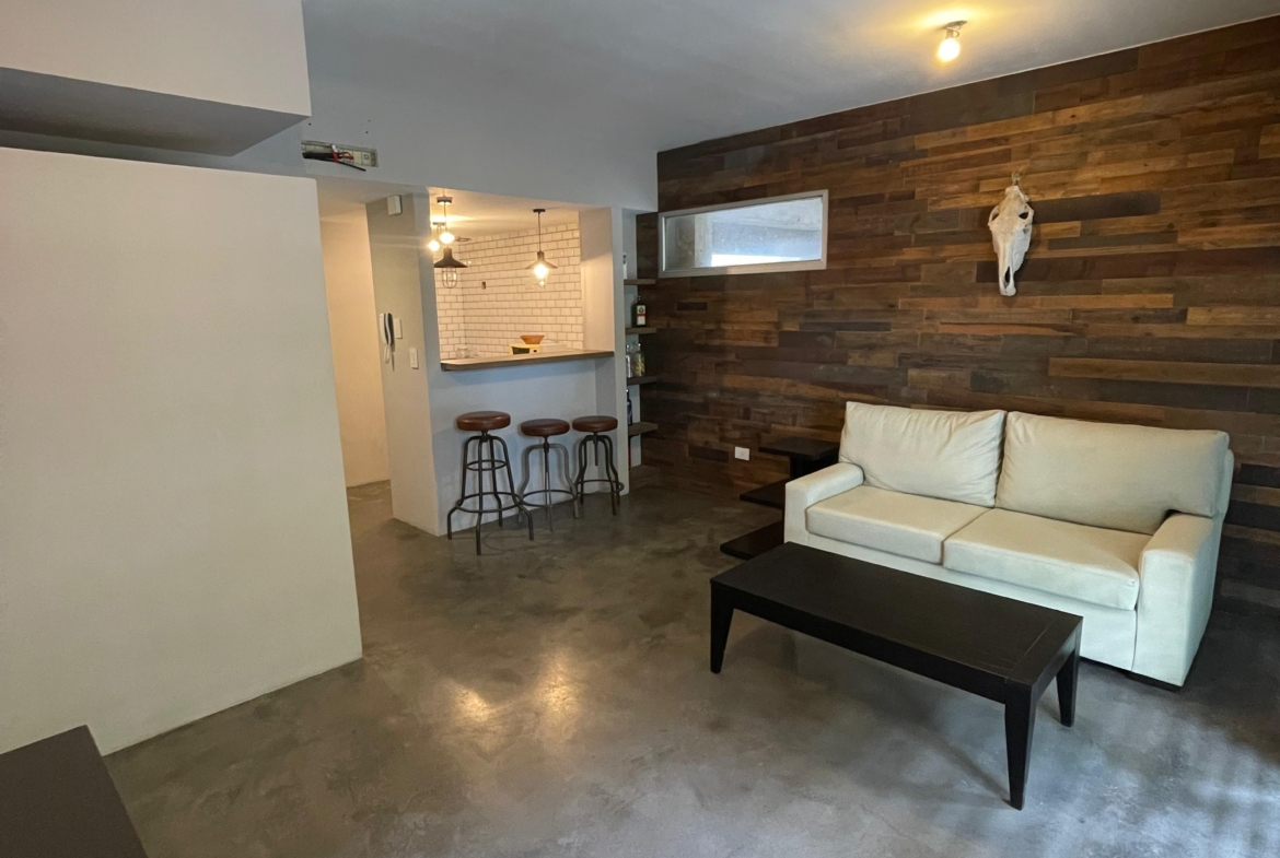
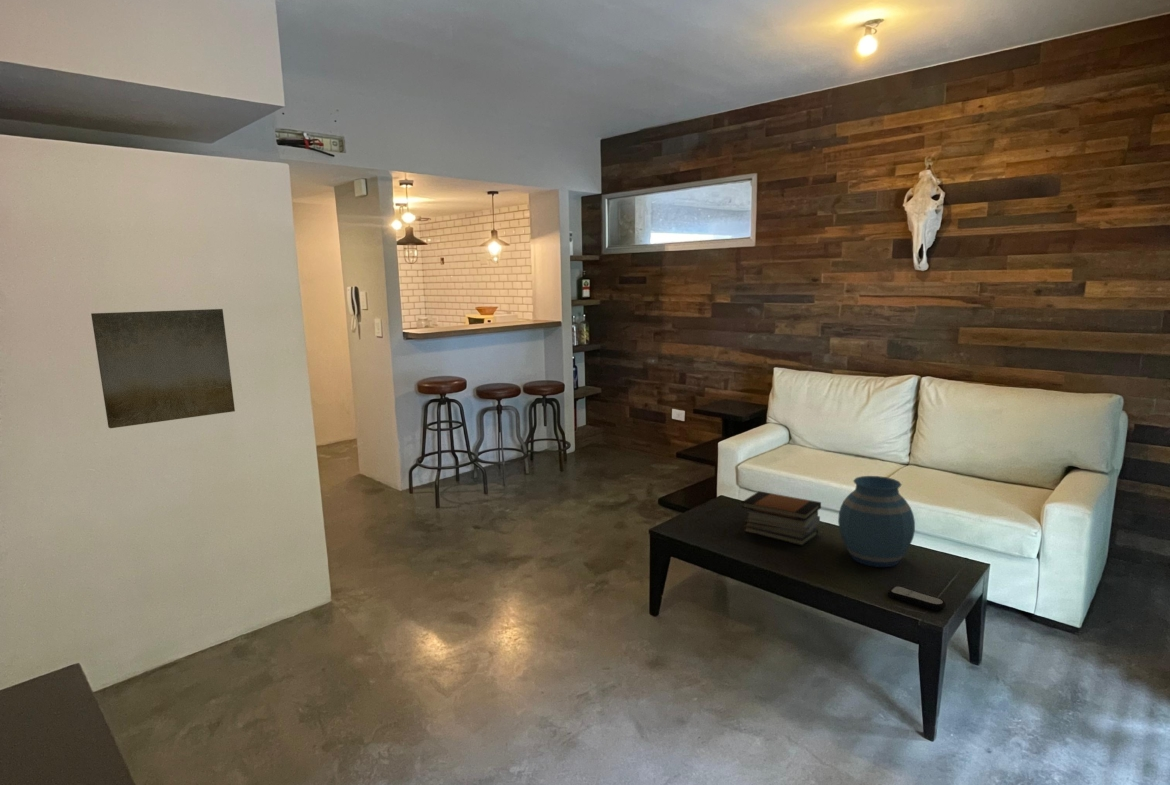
+ book stack (781, 517)
+ wall art (167, 365)
+ vase (875, 520)
+ remote control (916, 597)
